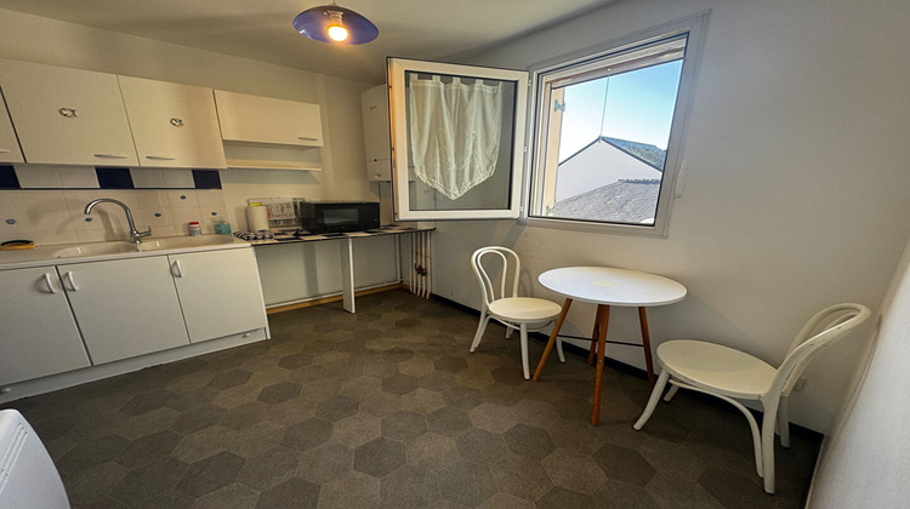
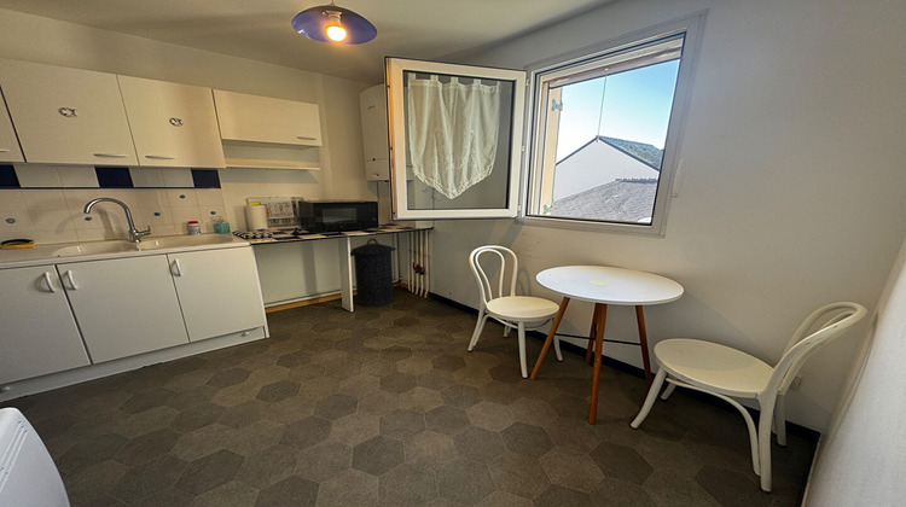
+ trash can (373, 269)
